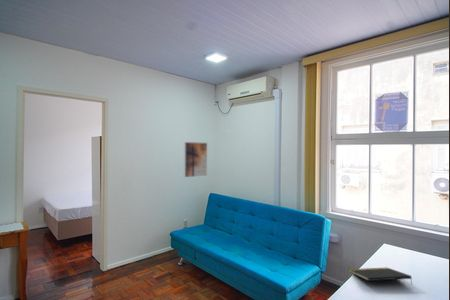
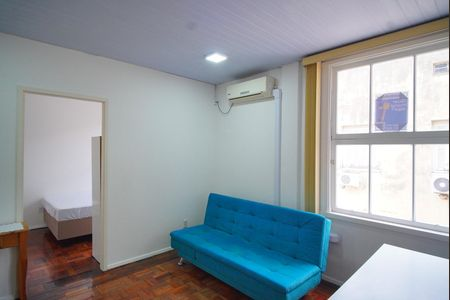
- notepad (378, 273)
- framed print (195, 159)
